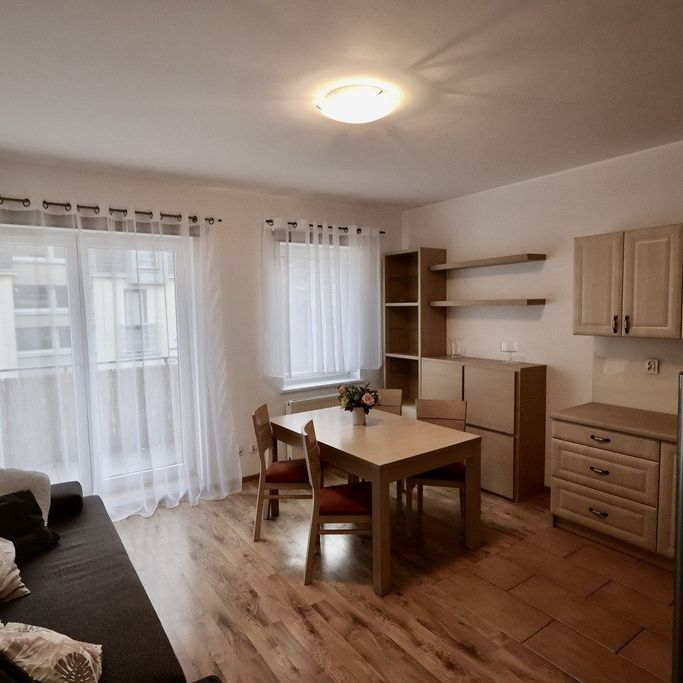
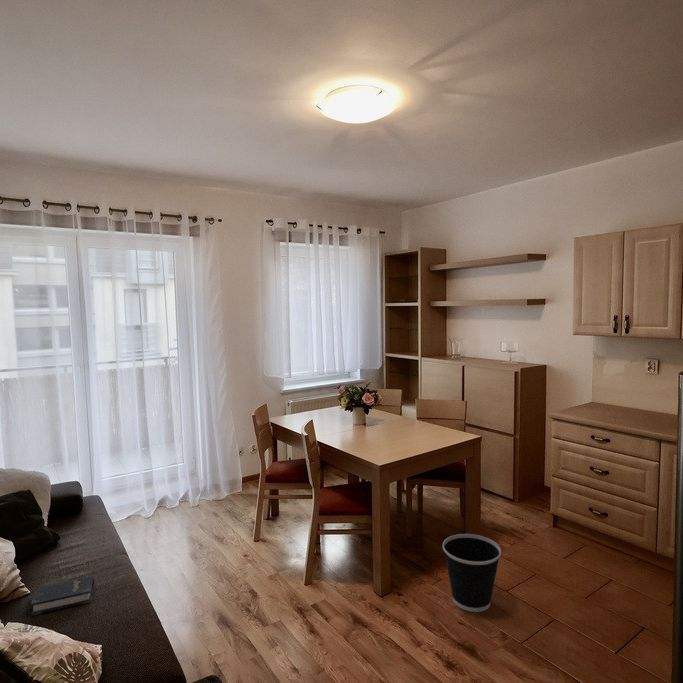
+ hardback book (64, 593)
+ wastebasket (471, 573)
